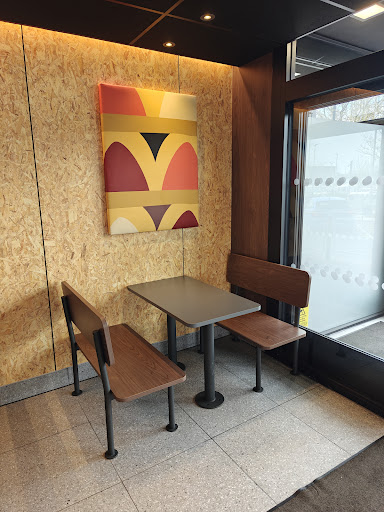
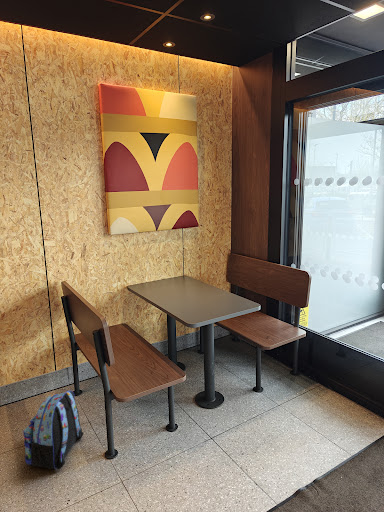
+ backpack (53, 424)
